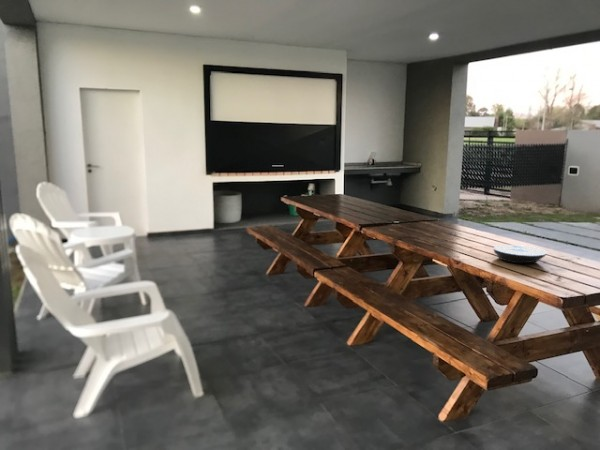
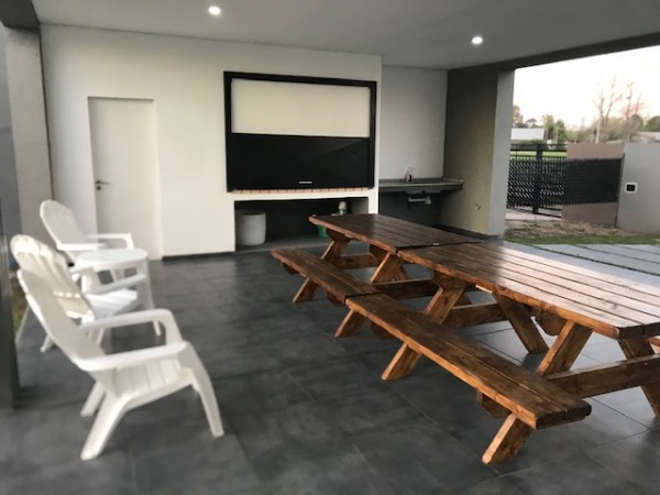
- plate (518, 254)
